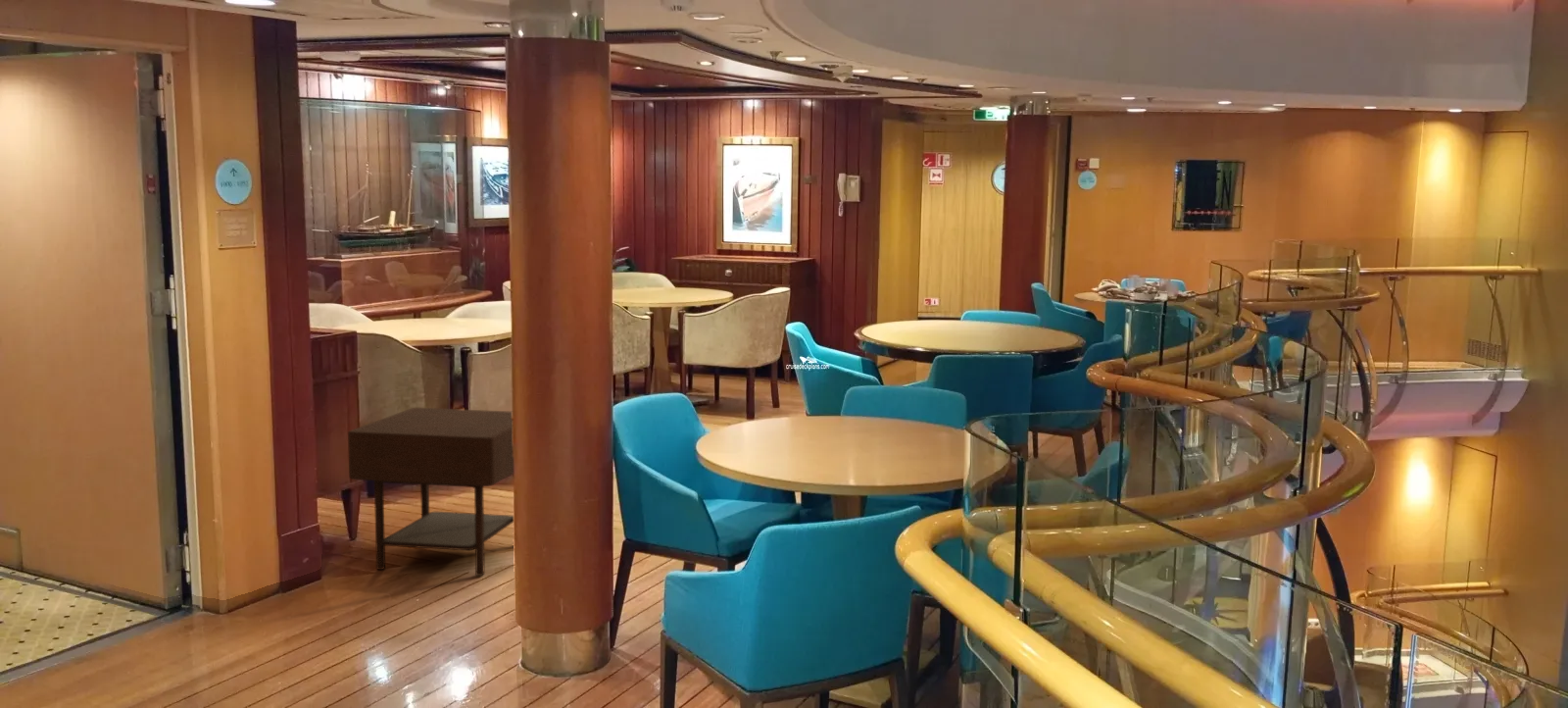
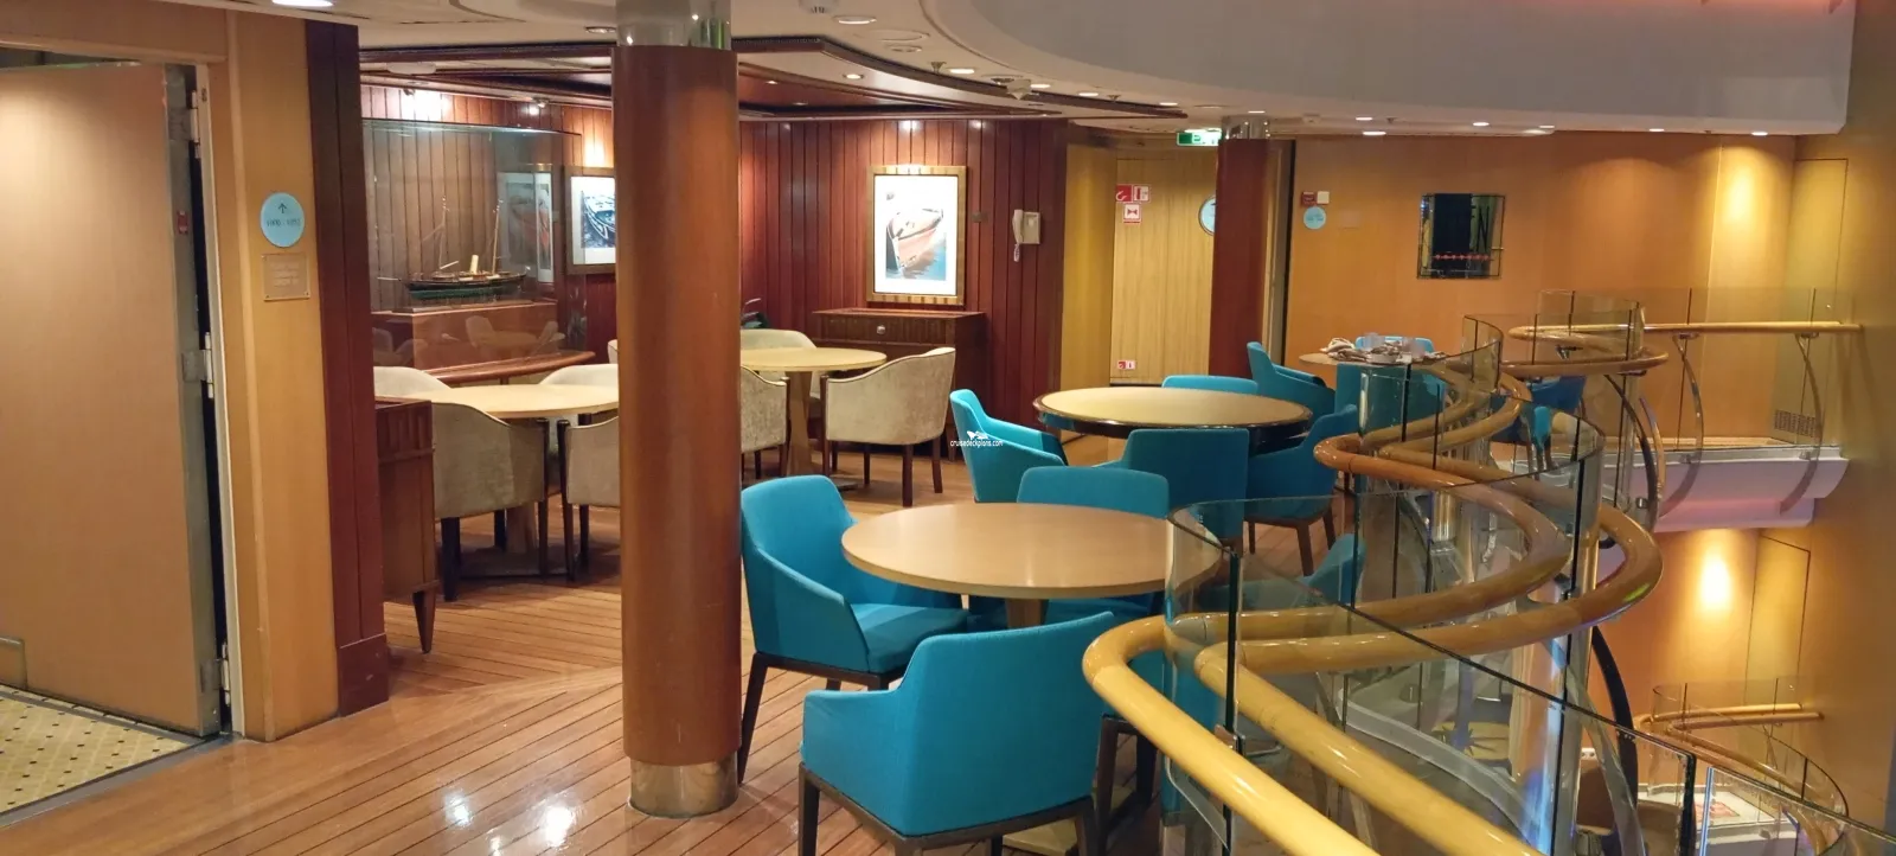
- side table (450, 485)
